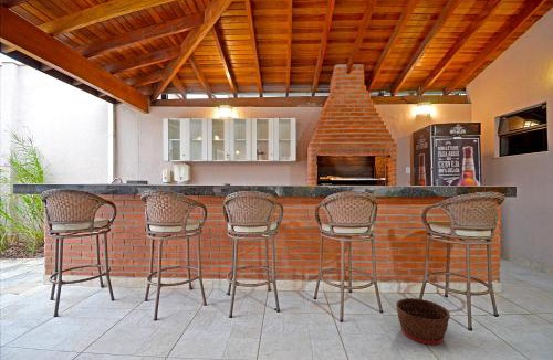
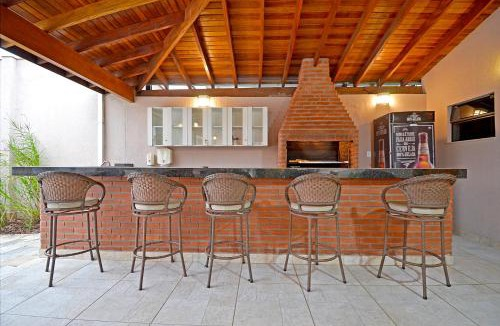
- basket (421, 320)
